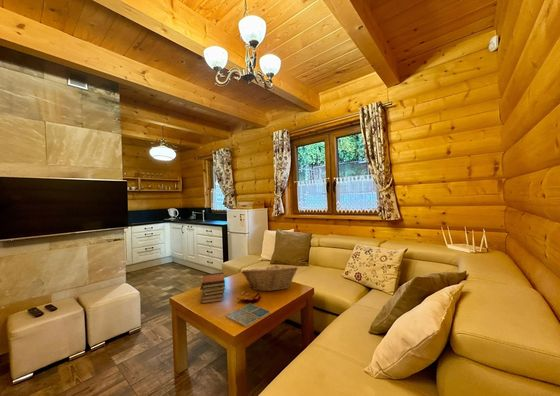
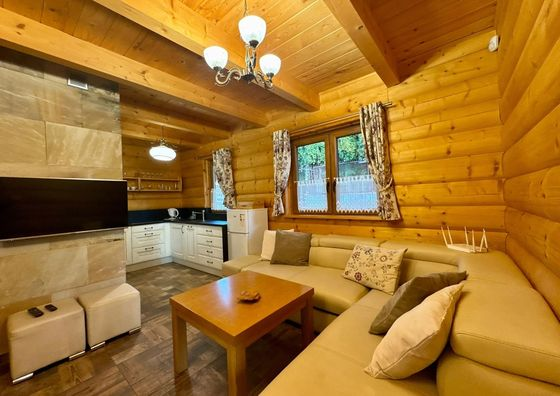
- fruit basket (270, 274)
- drink coaster (248, 314)
- book stack (213, 286)
